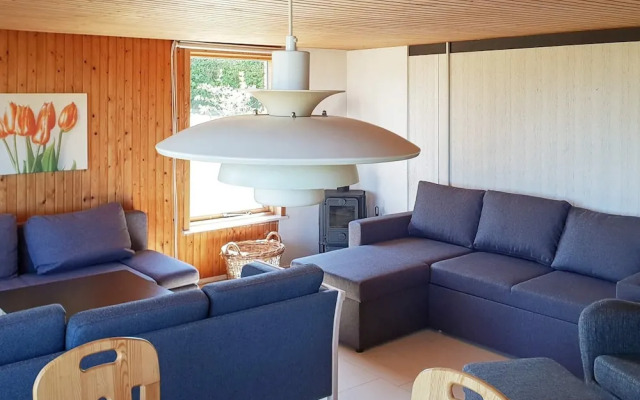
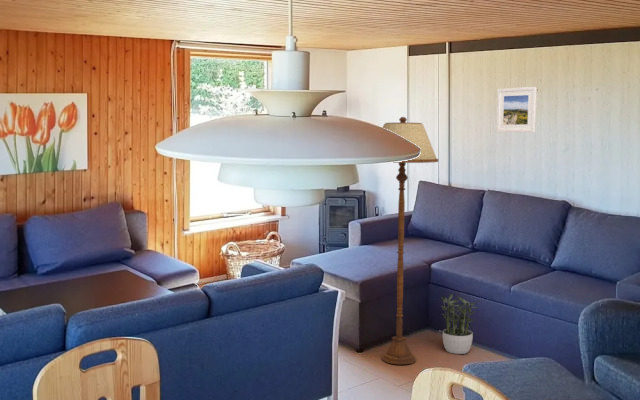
+ potted plant (456, 321)
+ floor lamp (401, 239)
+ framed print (516, 110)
